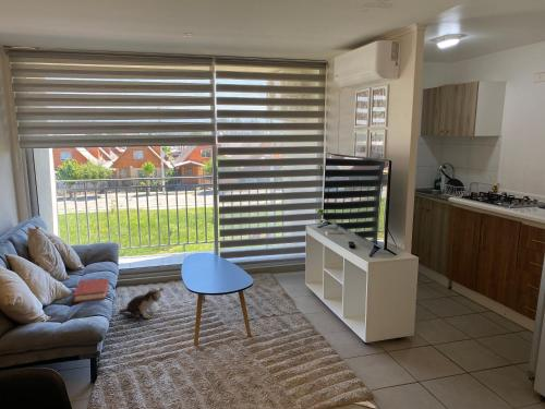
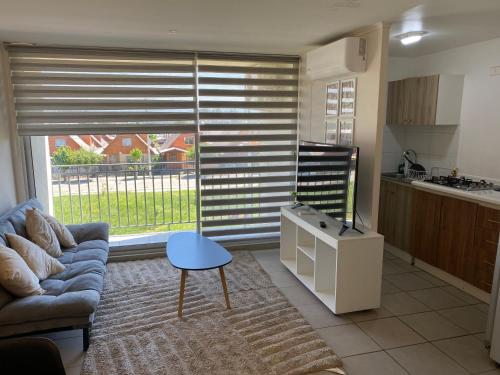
- plush toy (140, 300)
- hardback book (92, 289)
